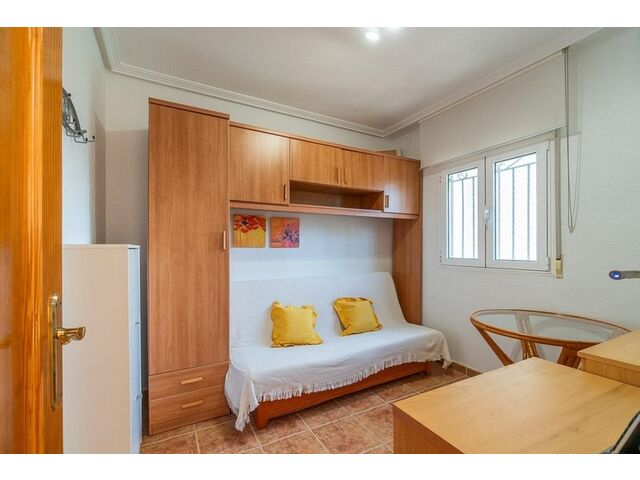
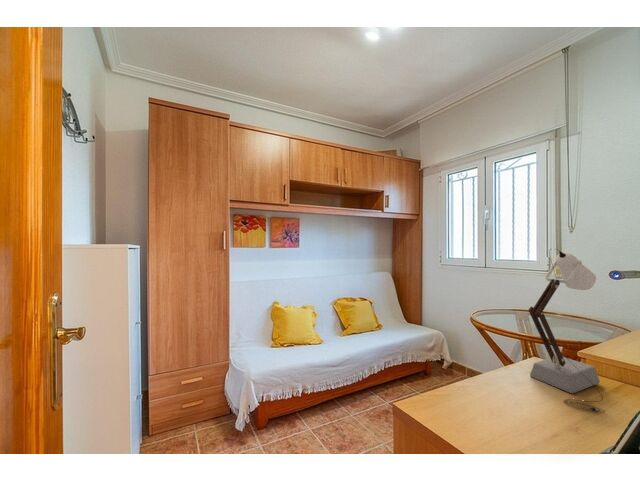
+ desk lamp (548, 324)
